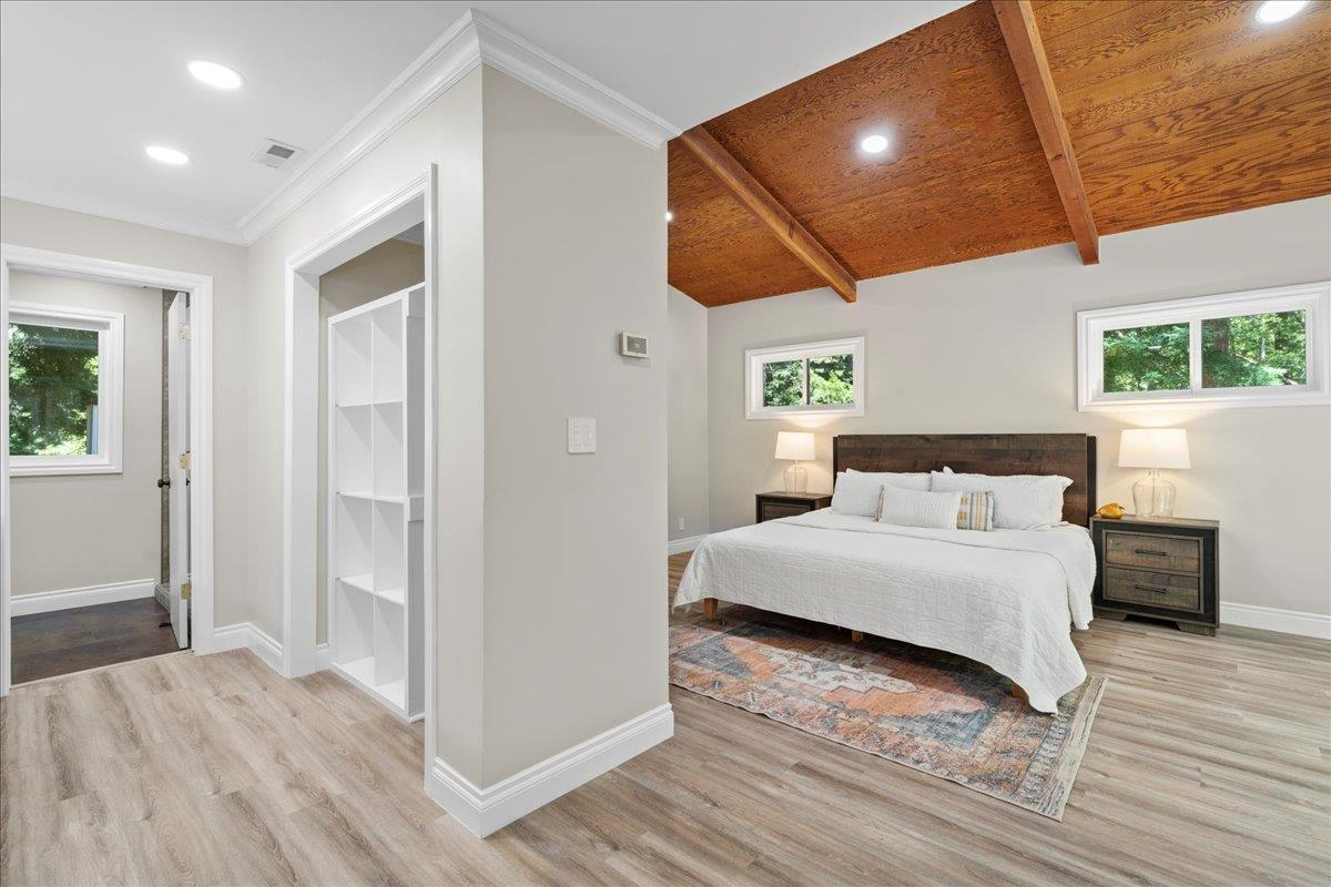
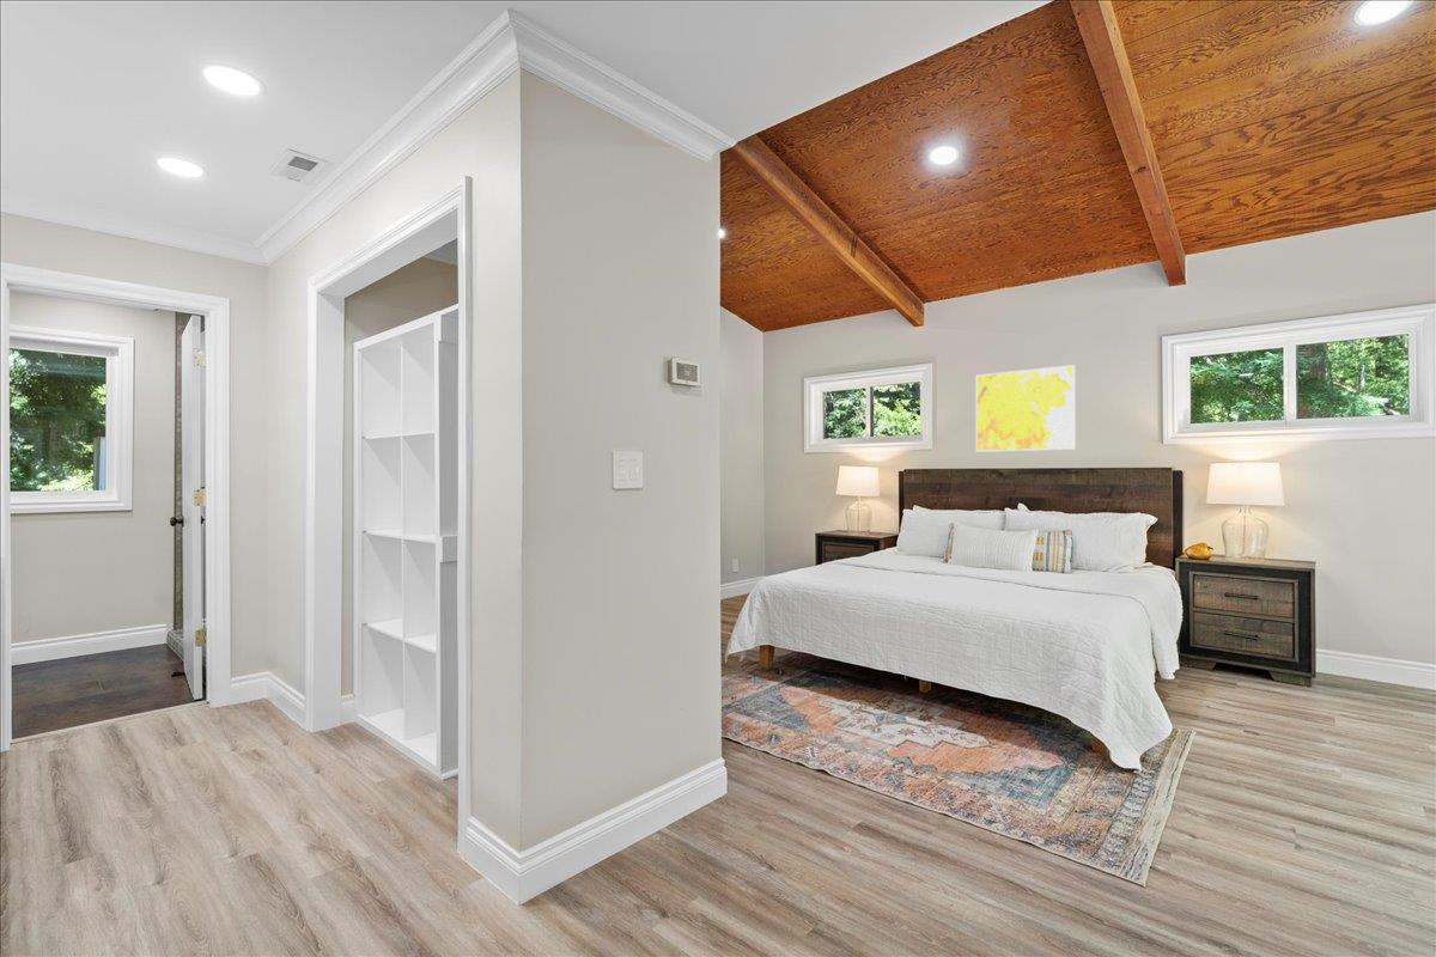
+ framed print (1023, 410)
